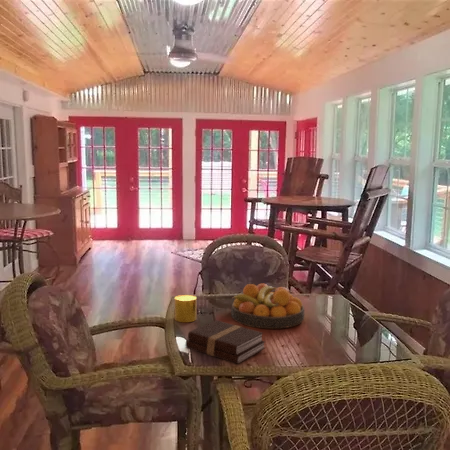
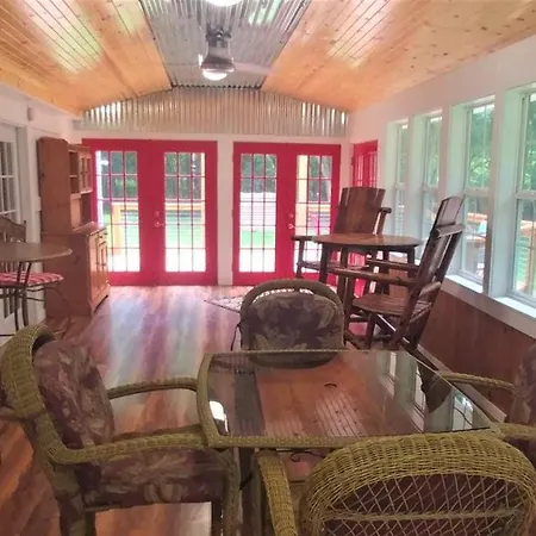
- cup (185, 308)
- fruit bowl (267, 301)
- book (225, 340)
